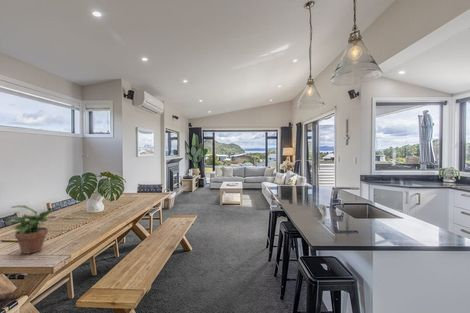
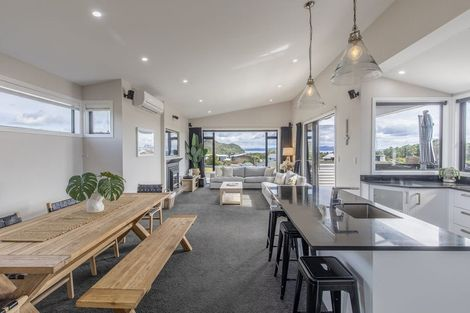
- potted plant (37, 225)
